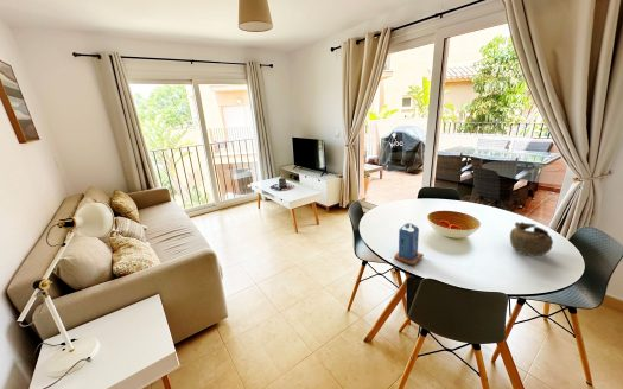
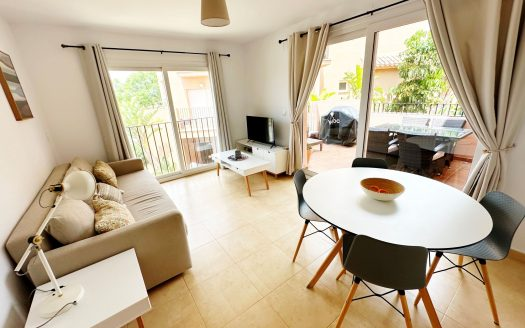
- teapot (528, 237)
- candle (409, 240)
